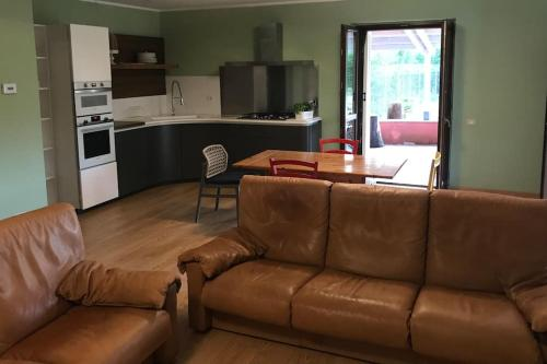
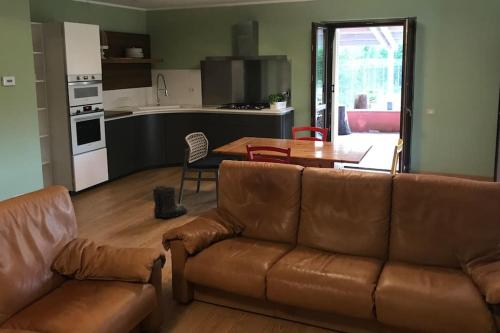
+ boots (169, 200)
